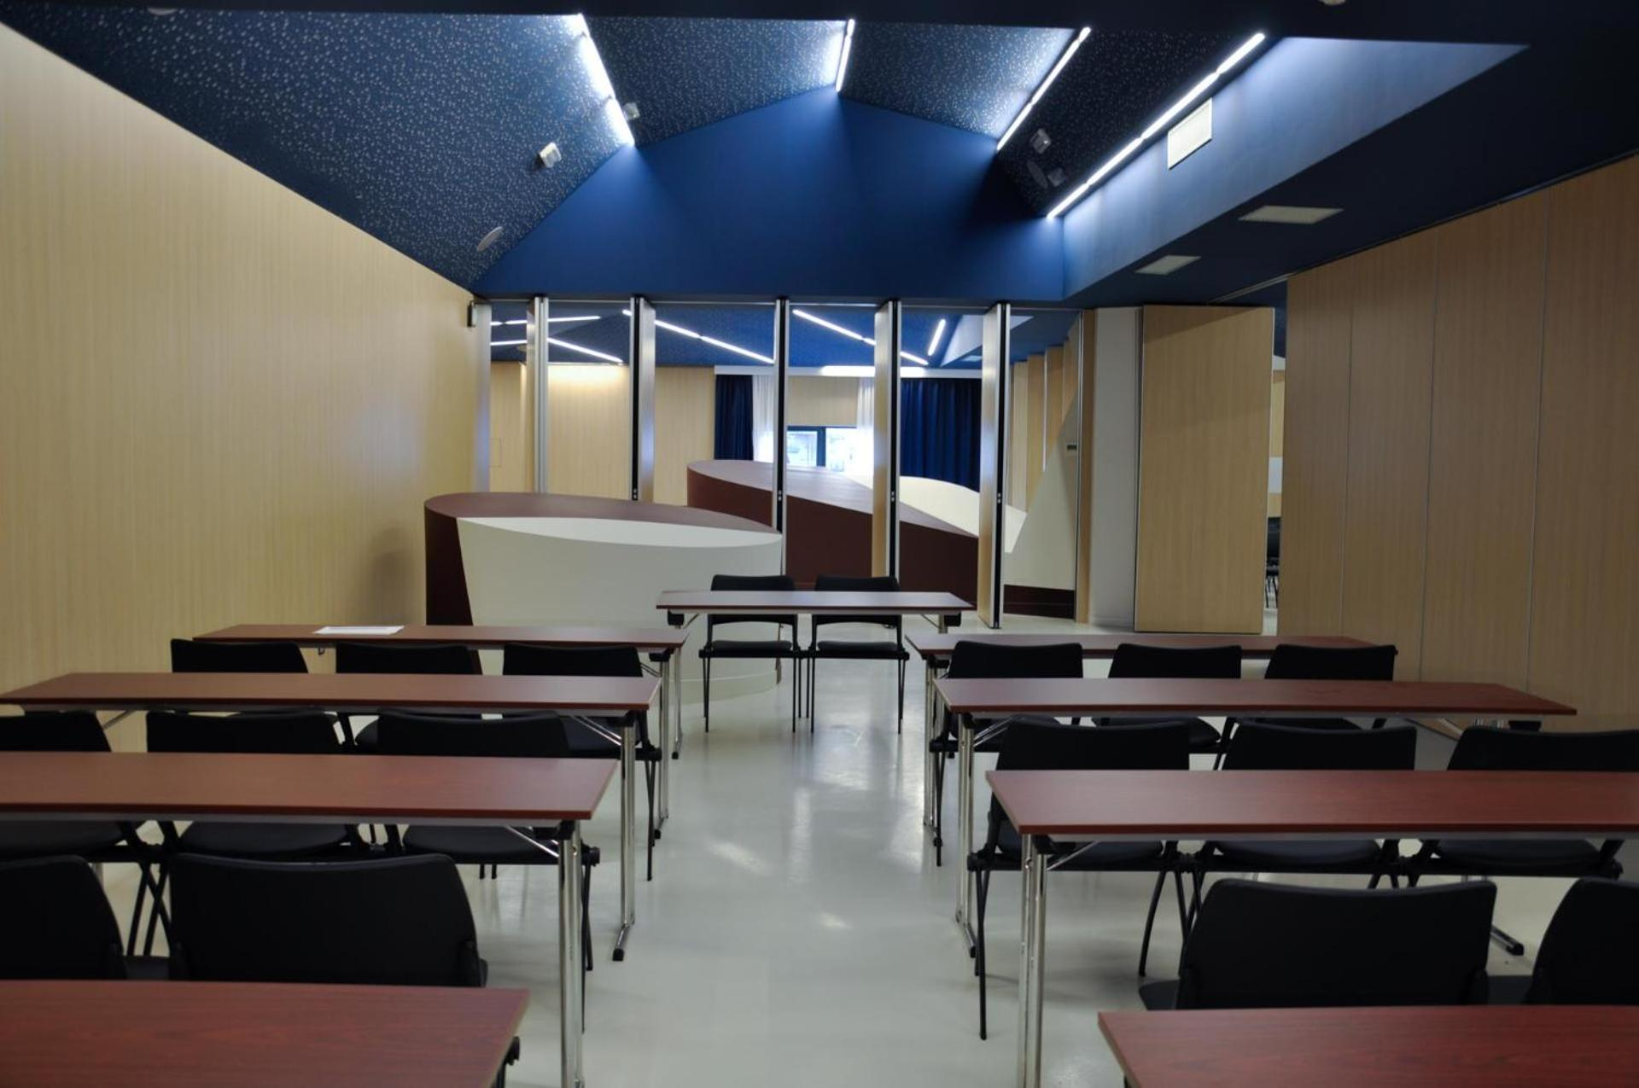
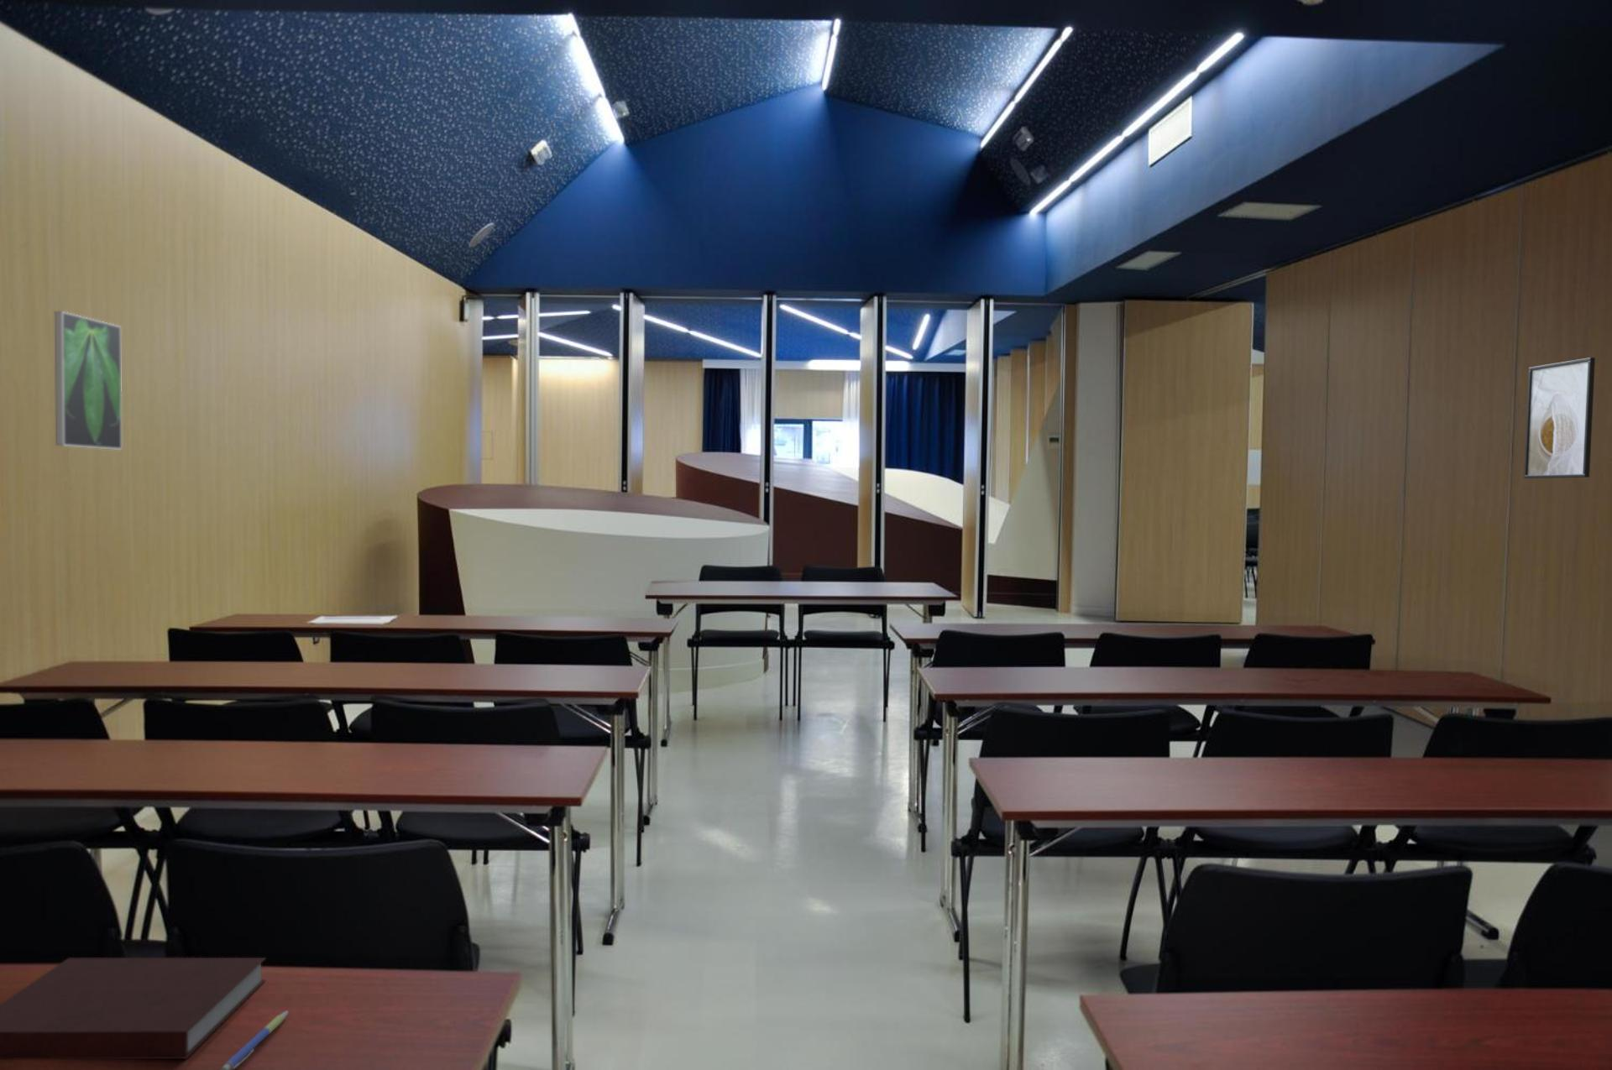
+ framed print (1557, 419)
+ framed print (90, 383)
+ pen (257, 1039)
+ notebook (123, 1004)
